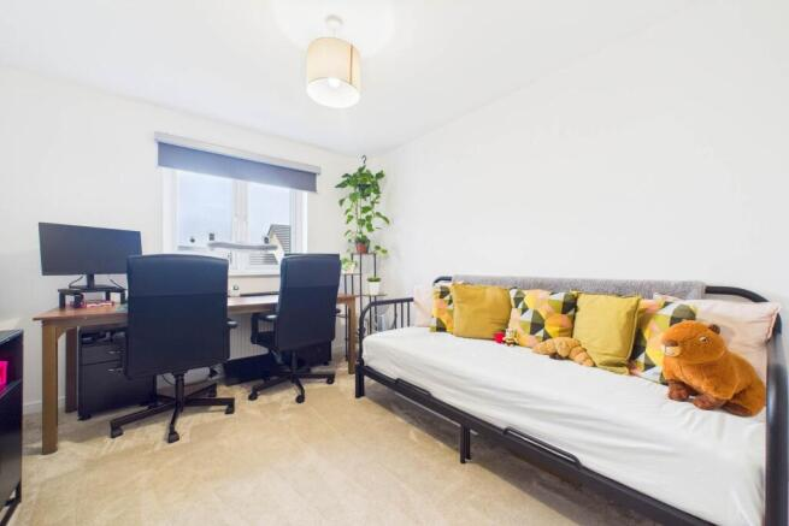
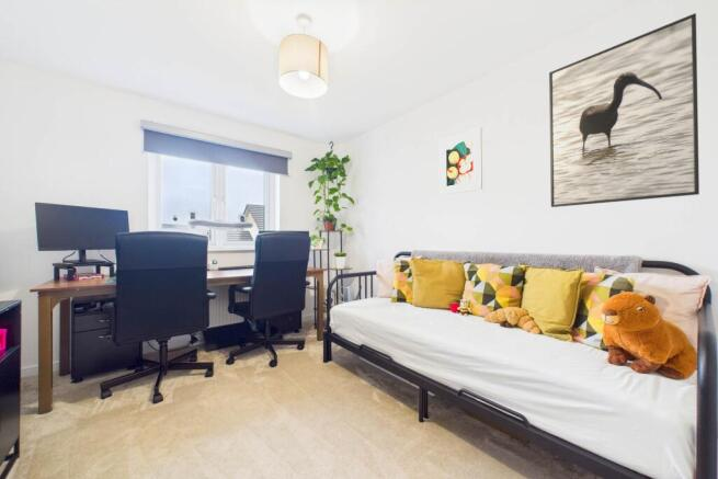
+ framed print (459, 162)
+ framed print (613, 124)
